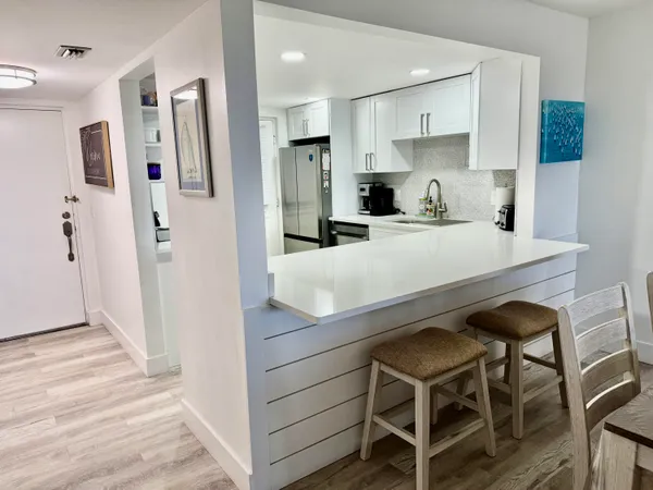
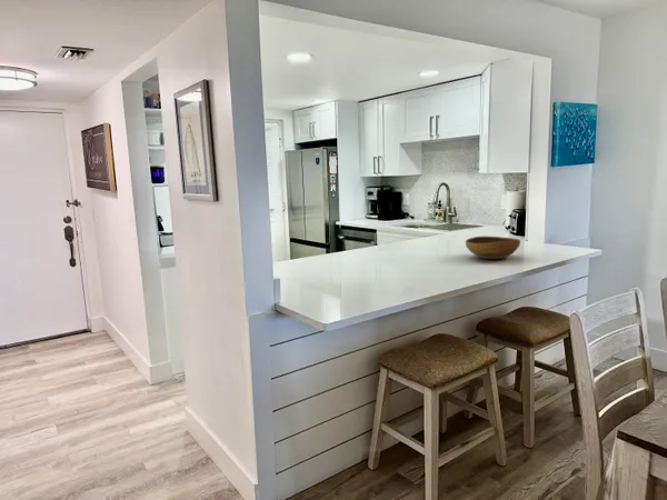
+ bowl (491, 248)
